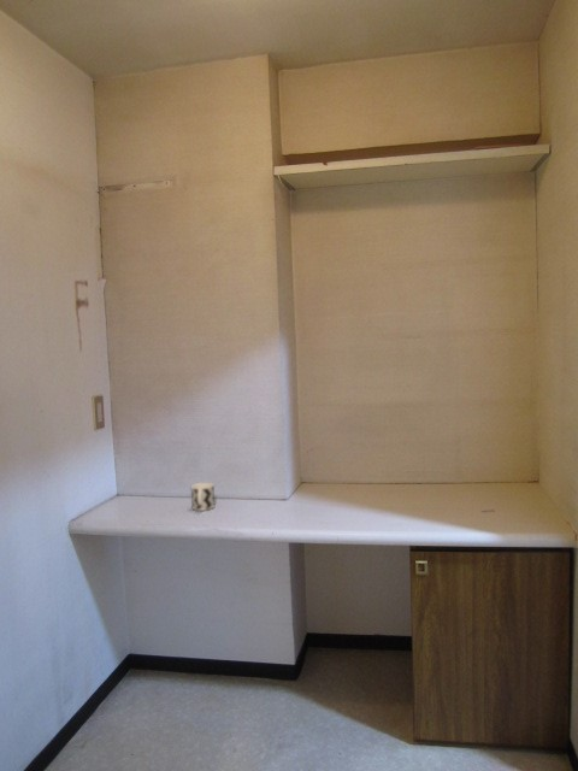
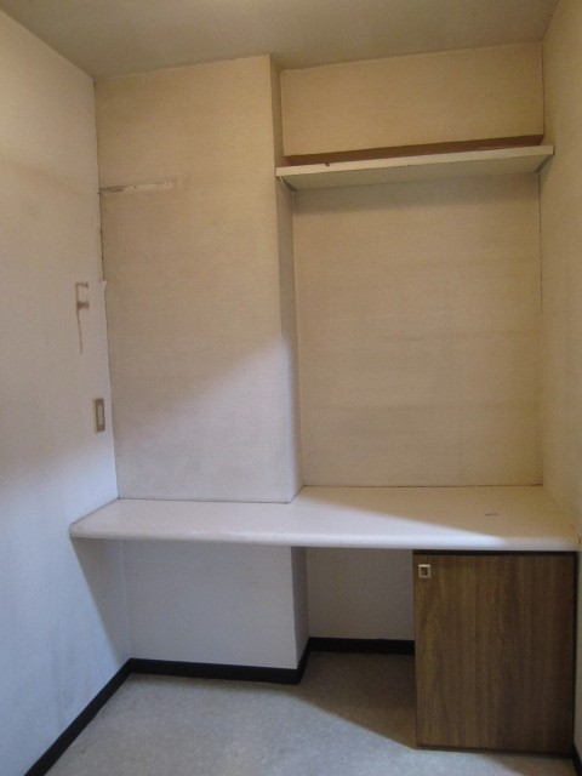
- cup (201, 496)
